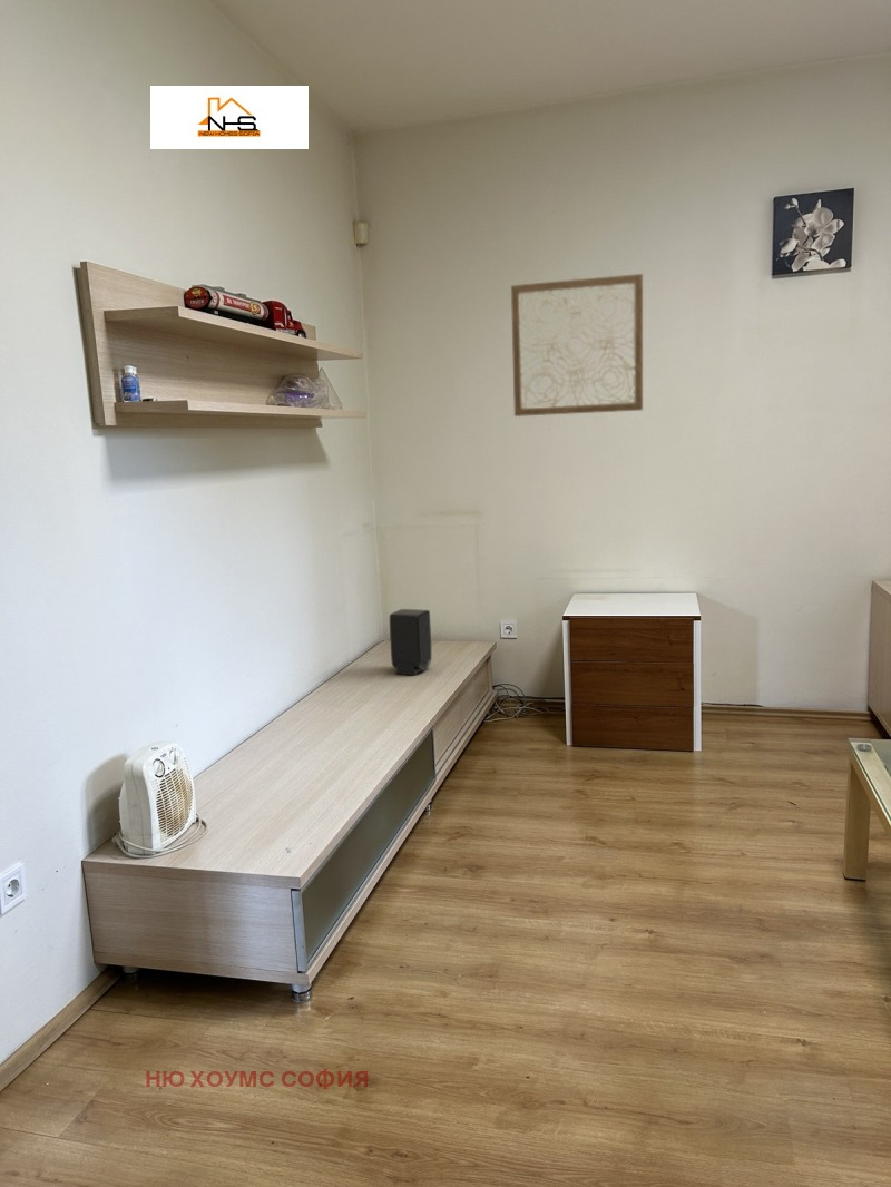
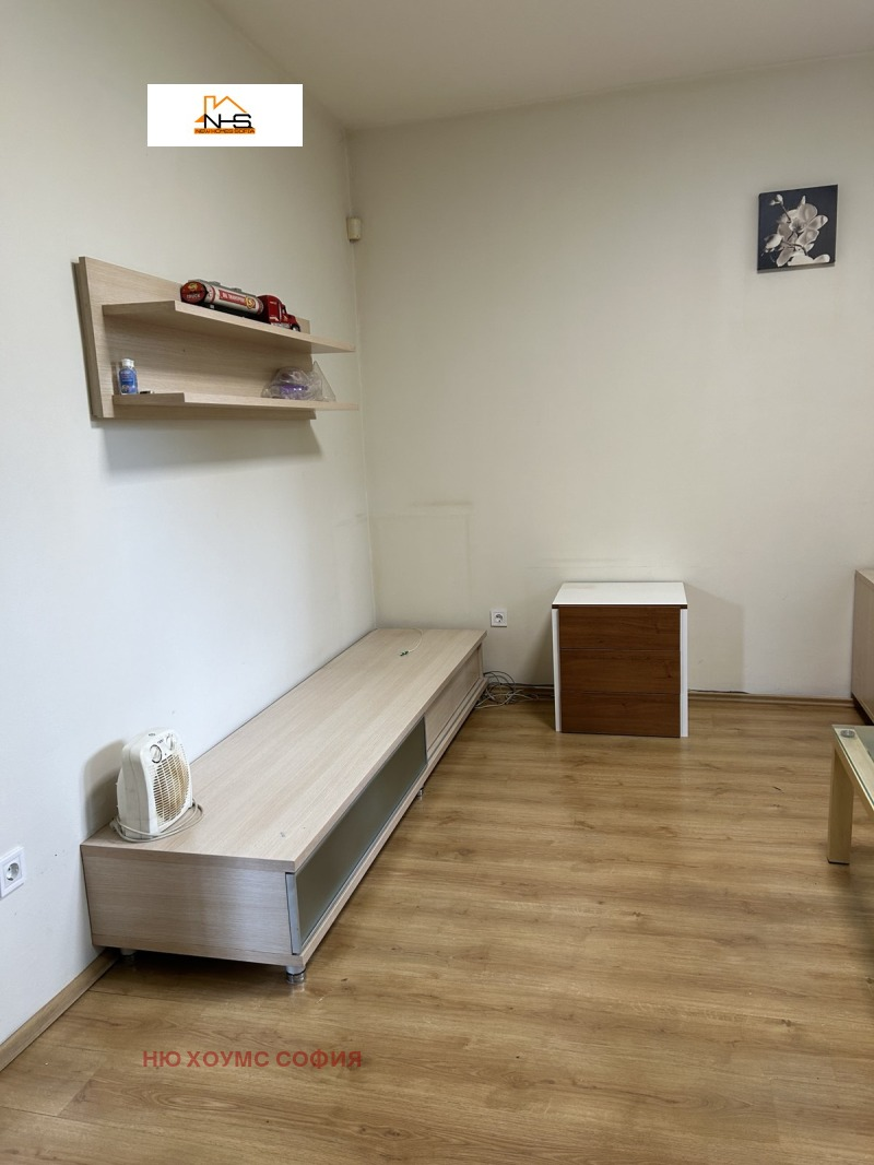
- speaker (411, 640)
- wall art (571, 349)
